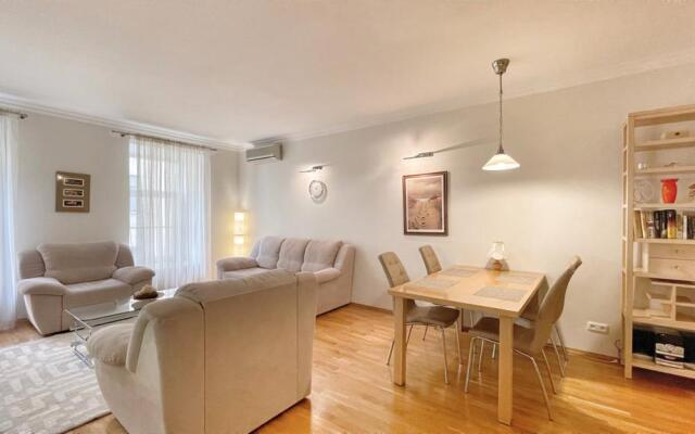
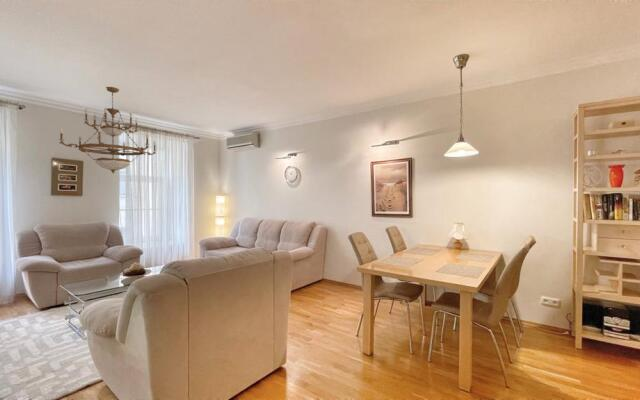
+ chandelier (112, 131)
